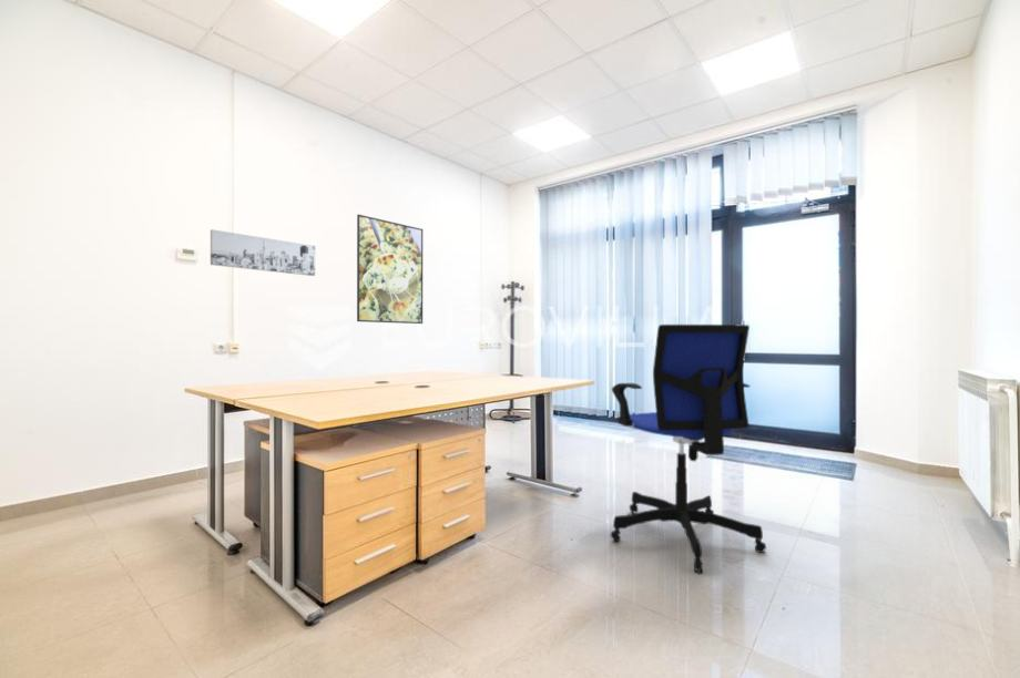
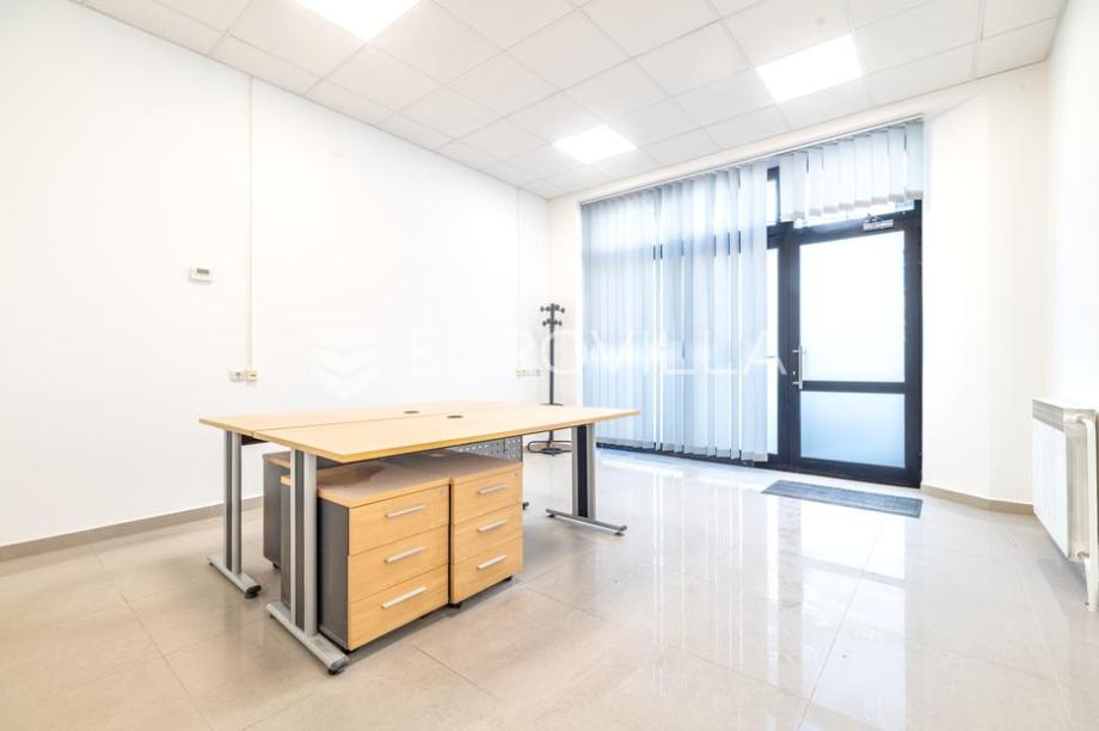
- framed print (391, 271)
- wall art (266, 254)
- office chair (675, 431)
